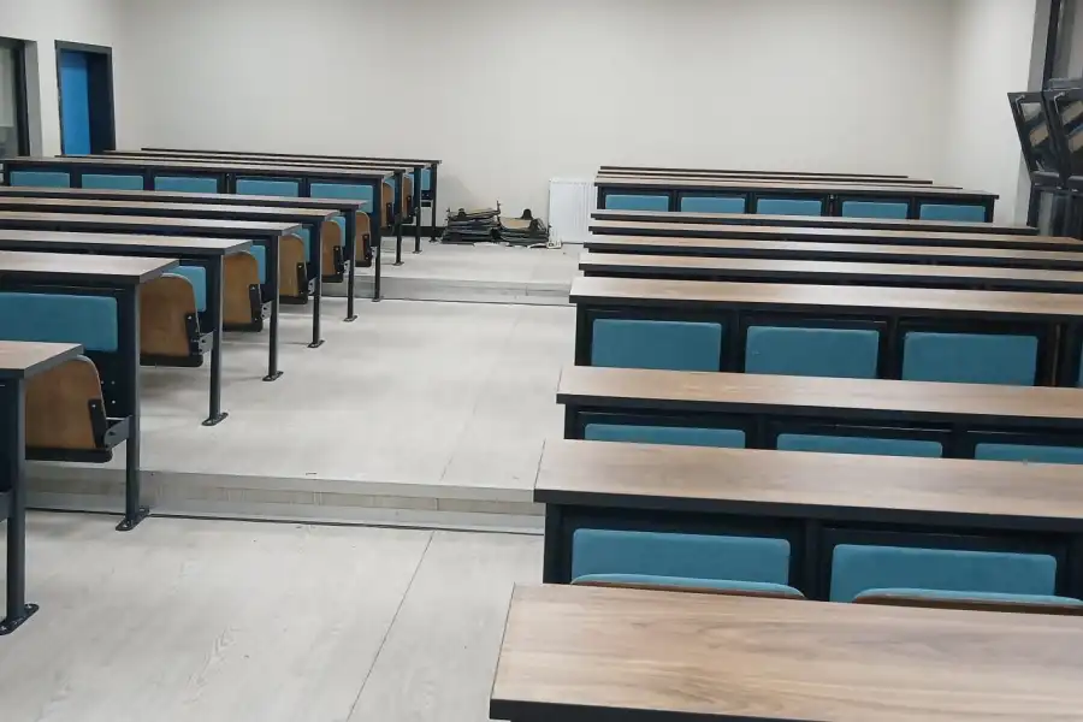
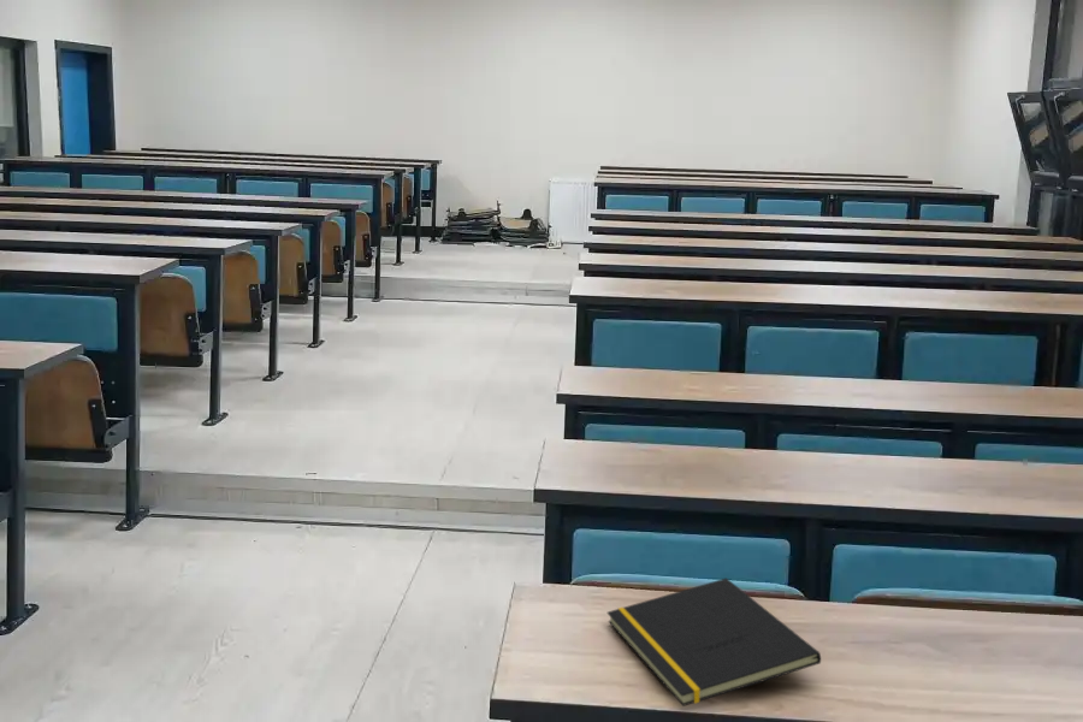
+ notepad (706, 635)
